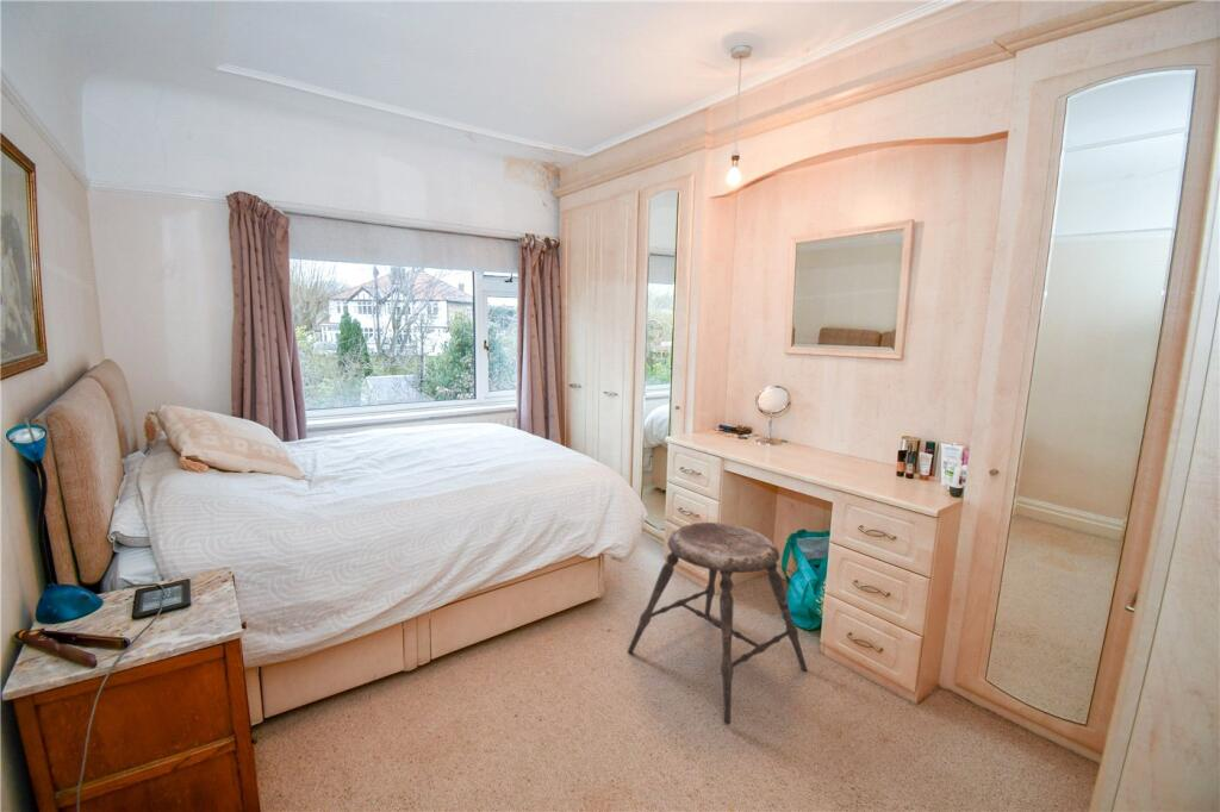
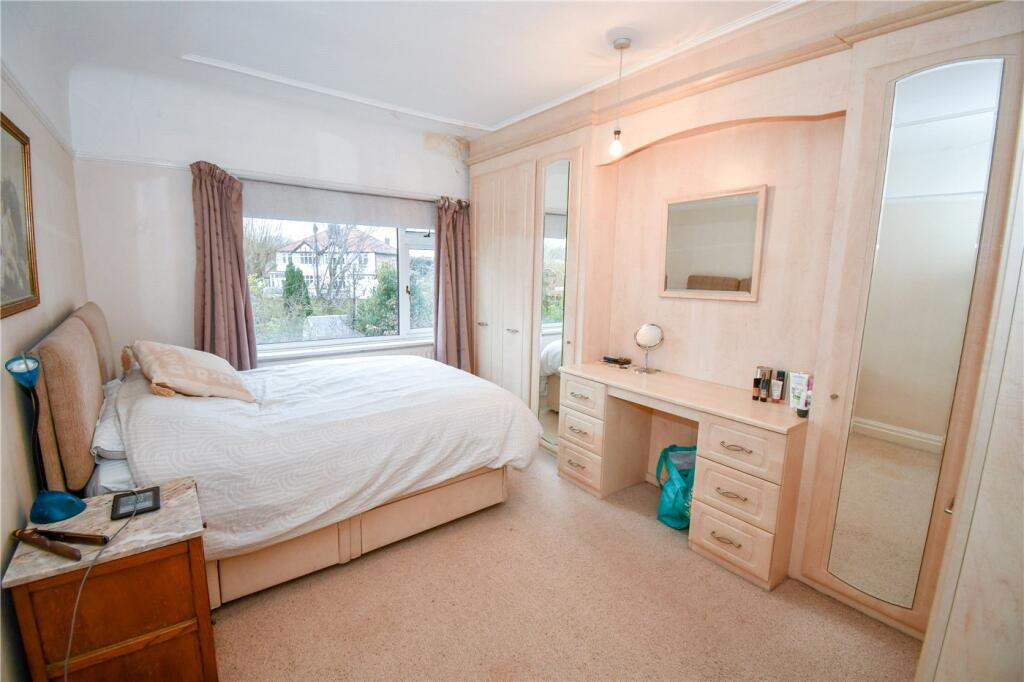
- stool (720, 600)
